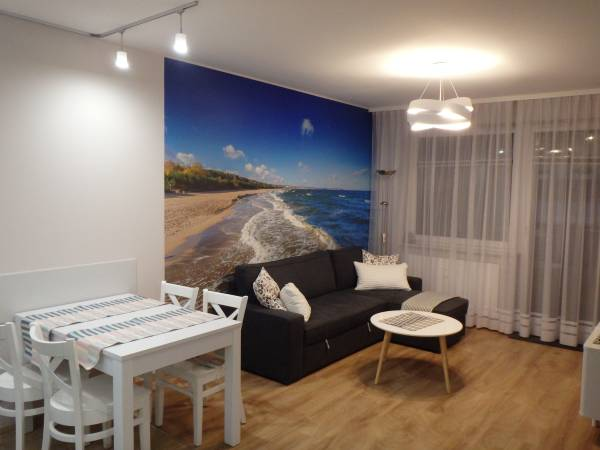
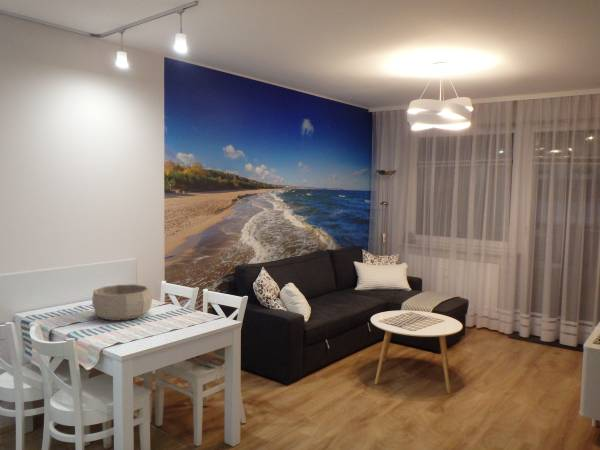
+ decorative bowl (122, 302)
